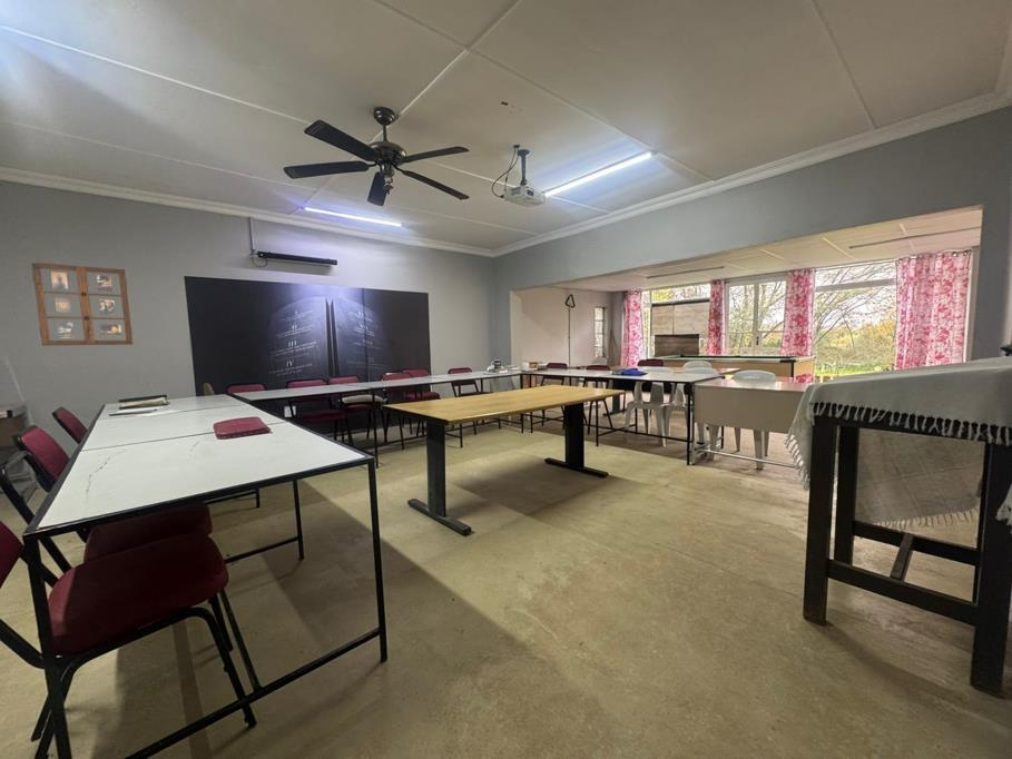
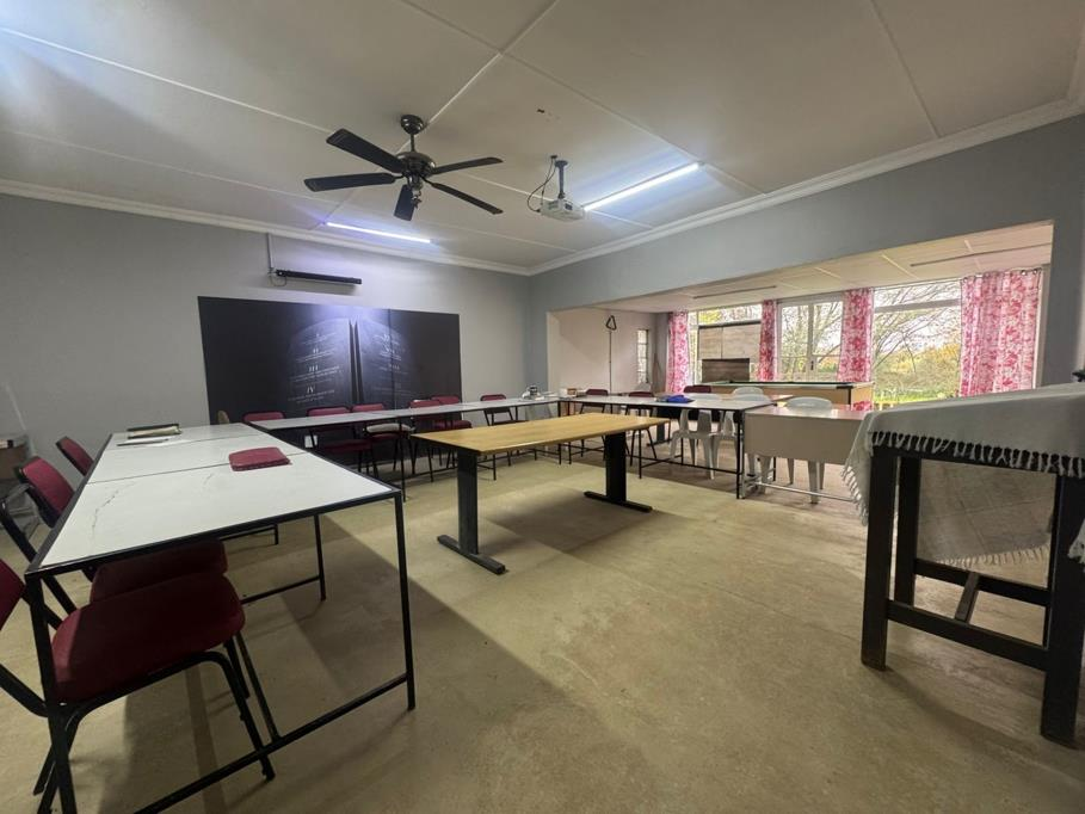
- picture frame (85, 306)
